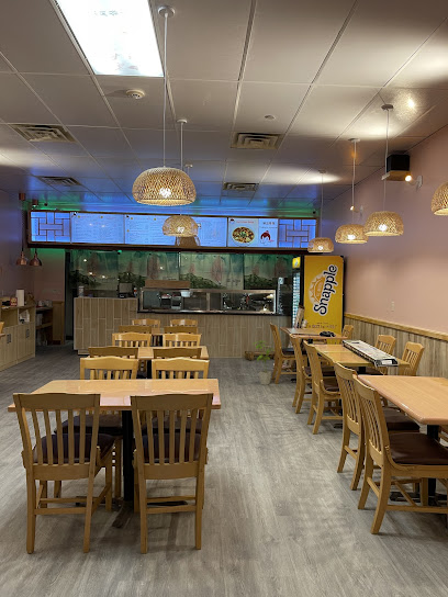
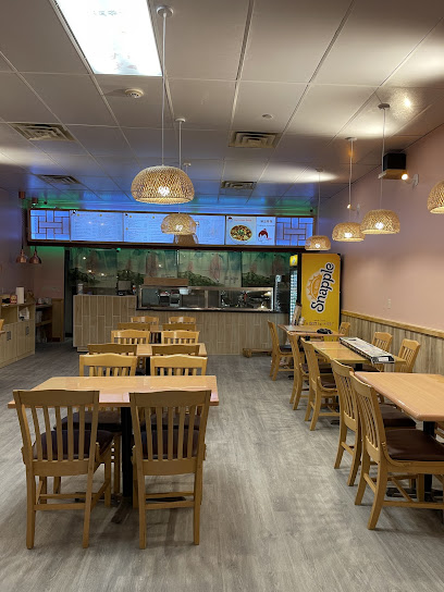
- house plant (262, 362)
